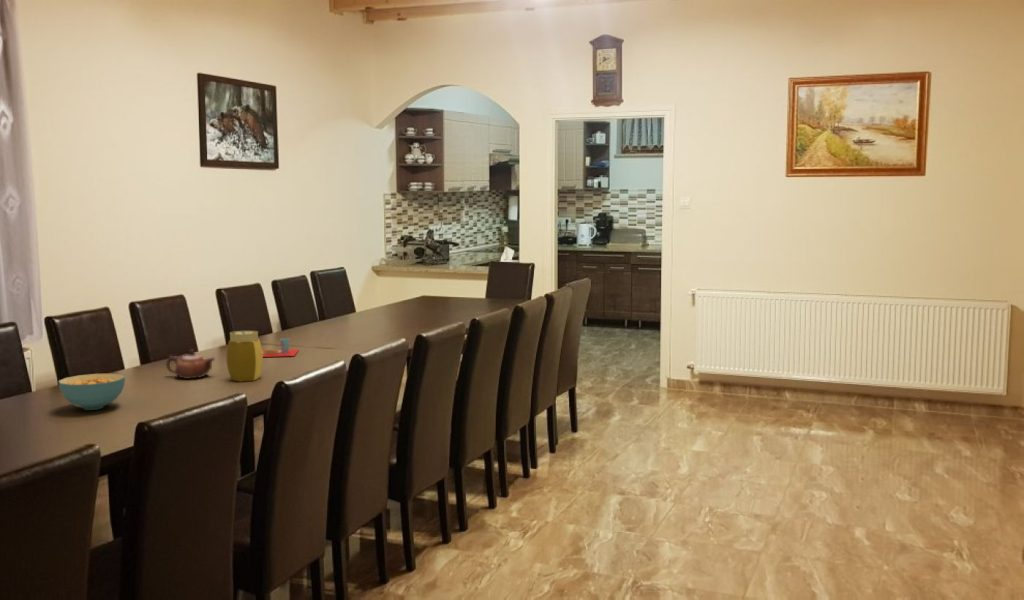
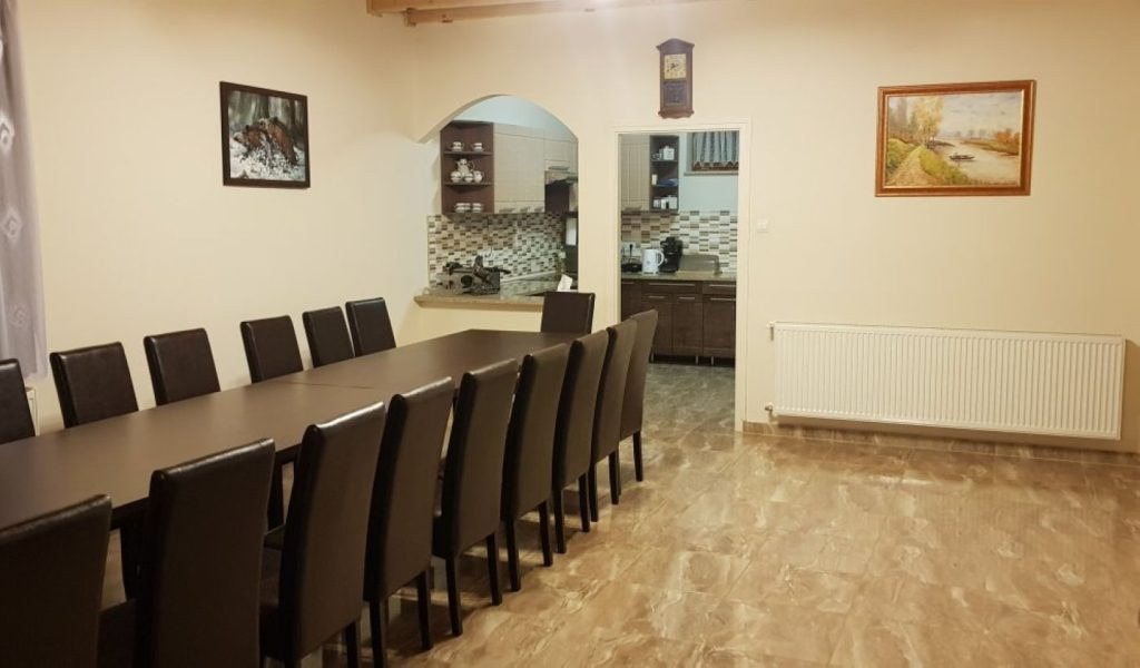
- placemat (275, 350)
- cereal bowl (92, 393)
- teapot (190, 363)
- jar (244, 355)
